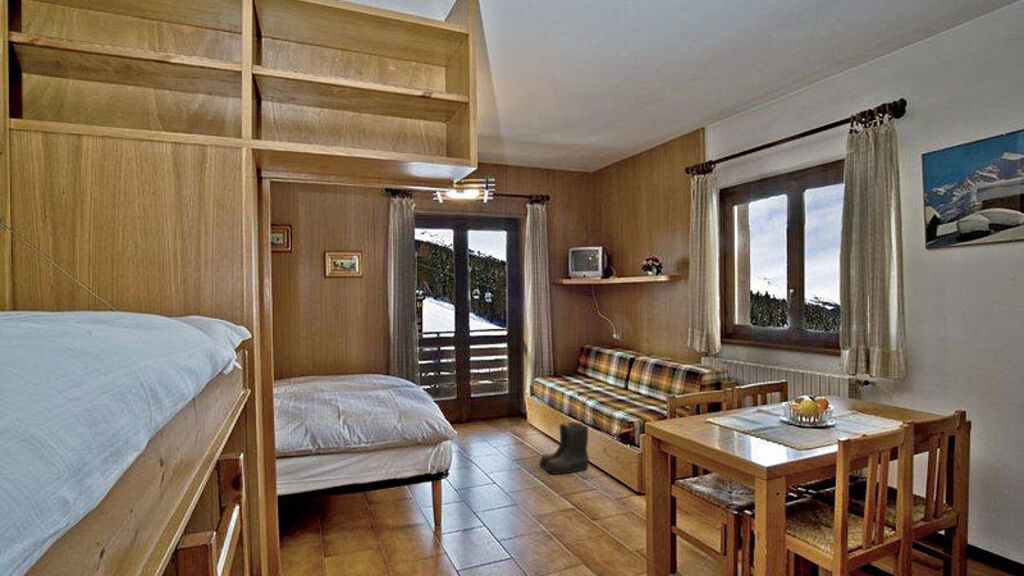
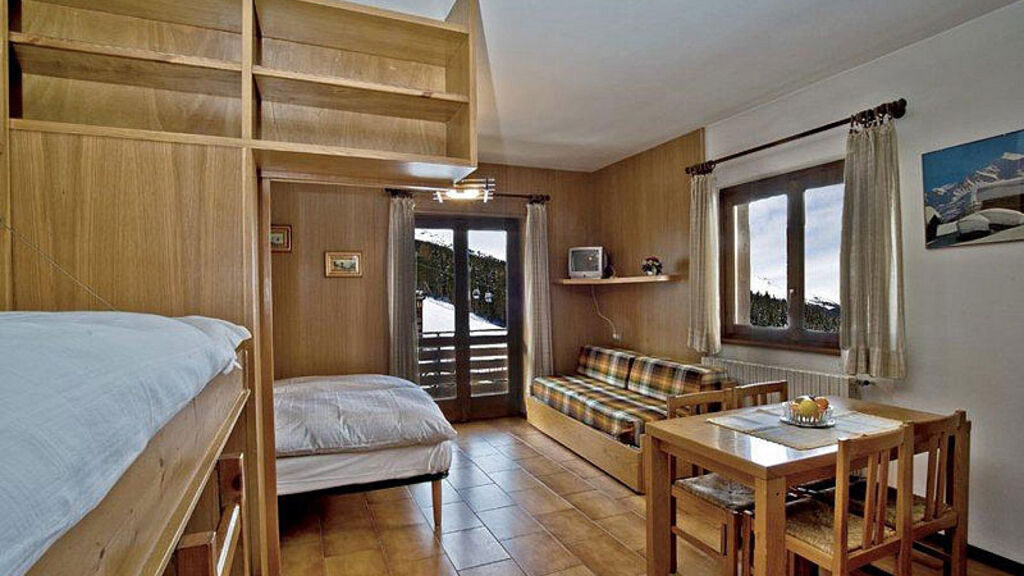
- boots (563, 446)
